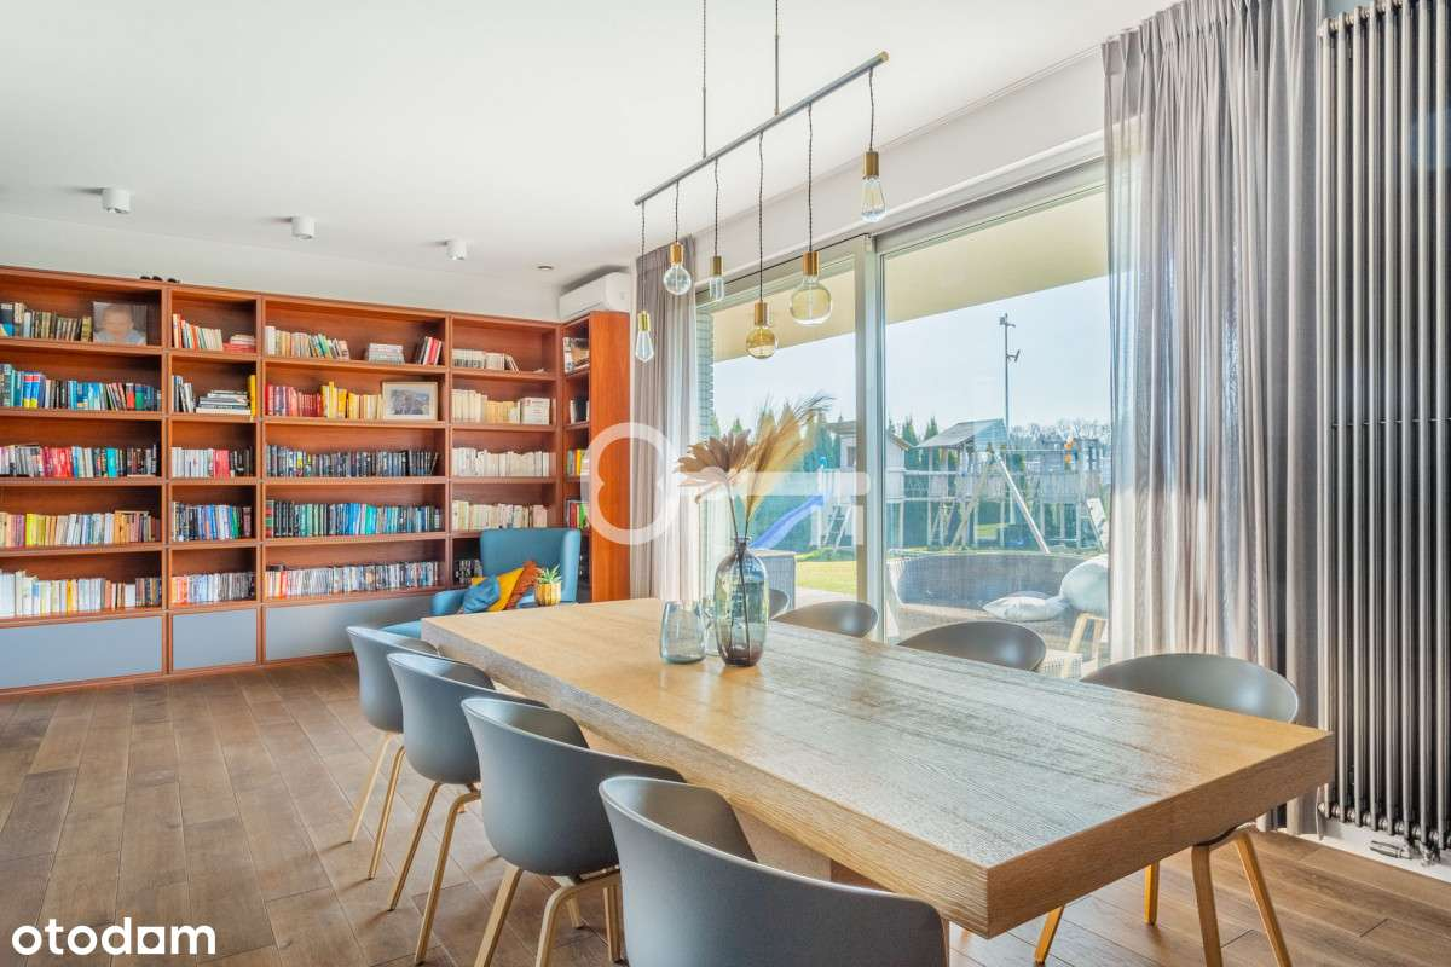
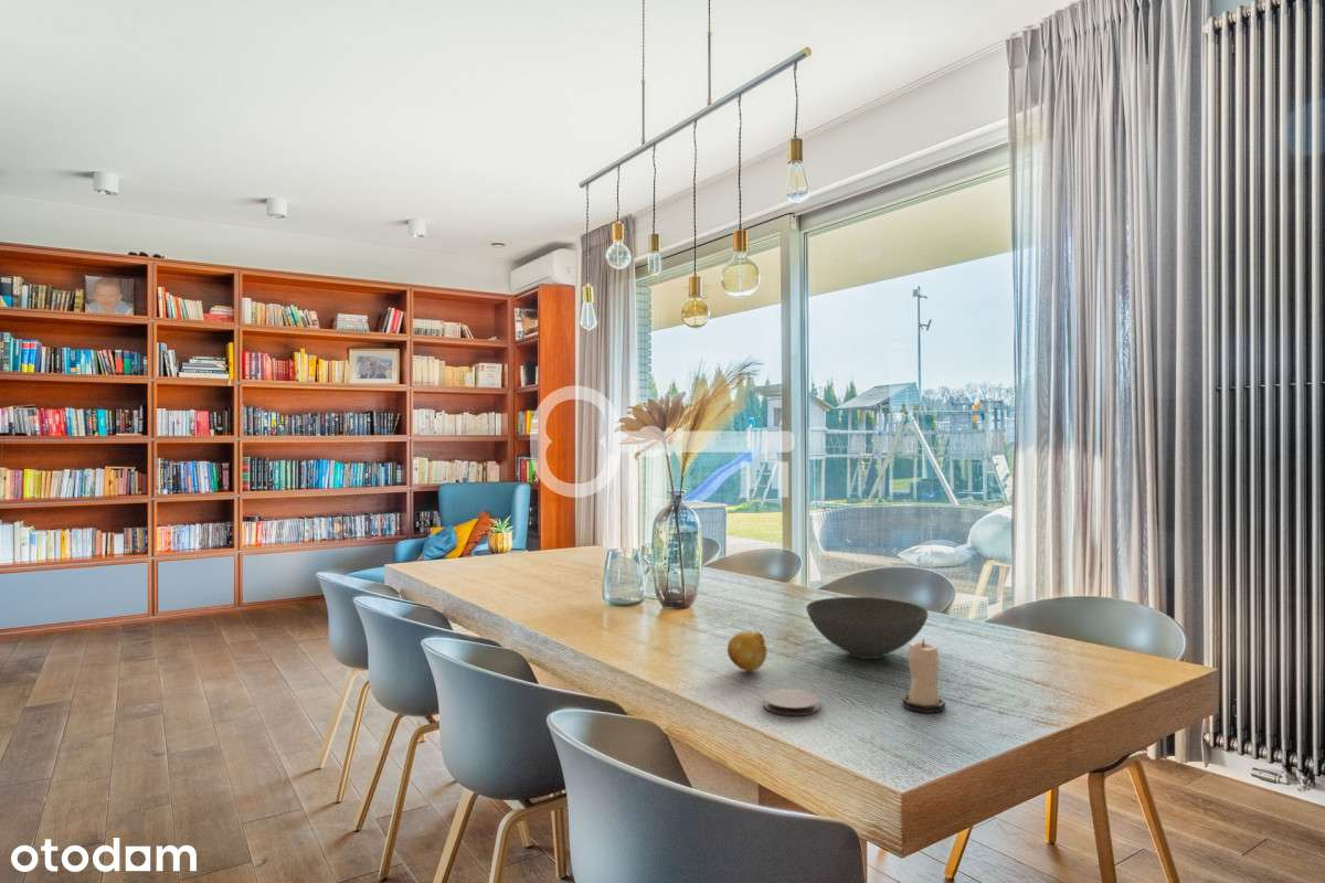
+ fruit (746, 651)
+ bowl (866, 631)
+ coaster (791, 701)
+ candle (923, 672)
